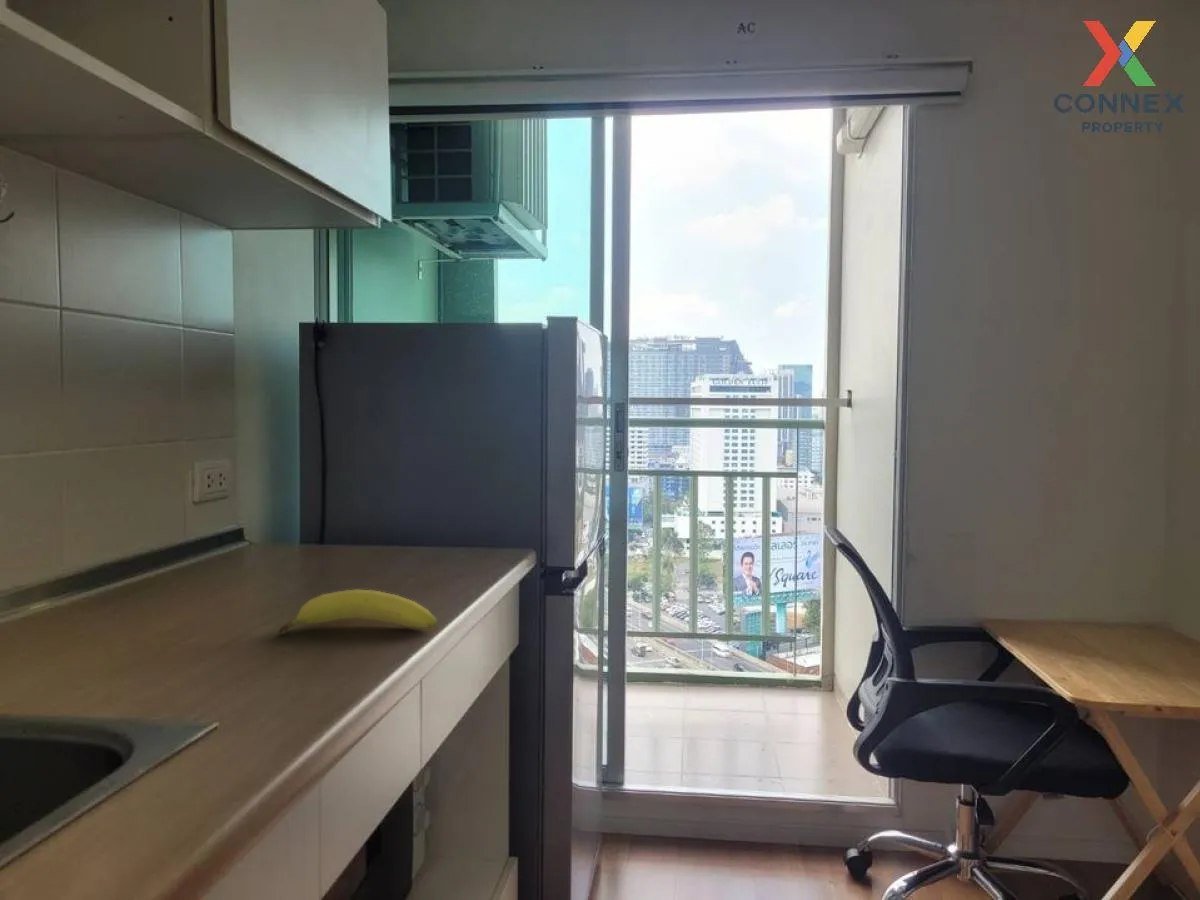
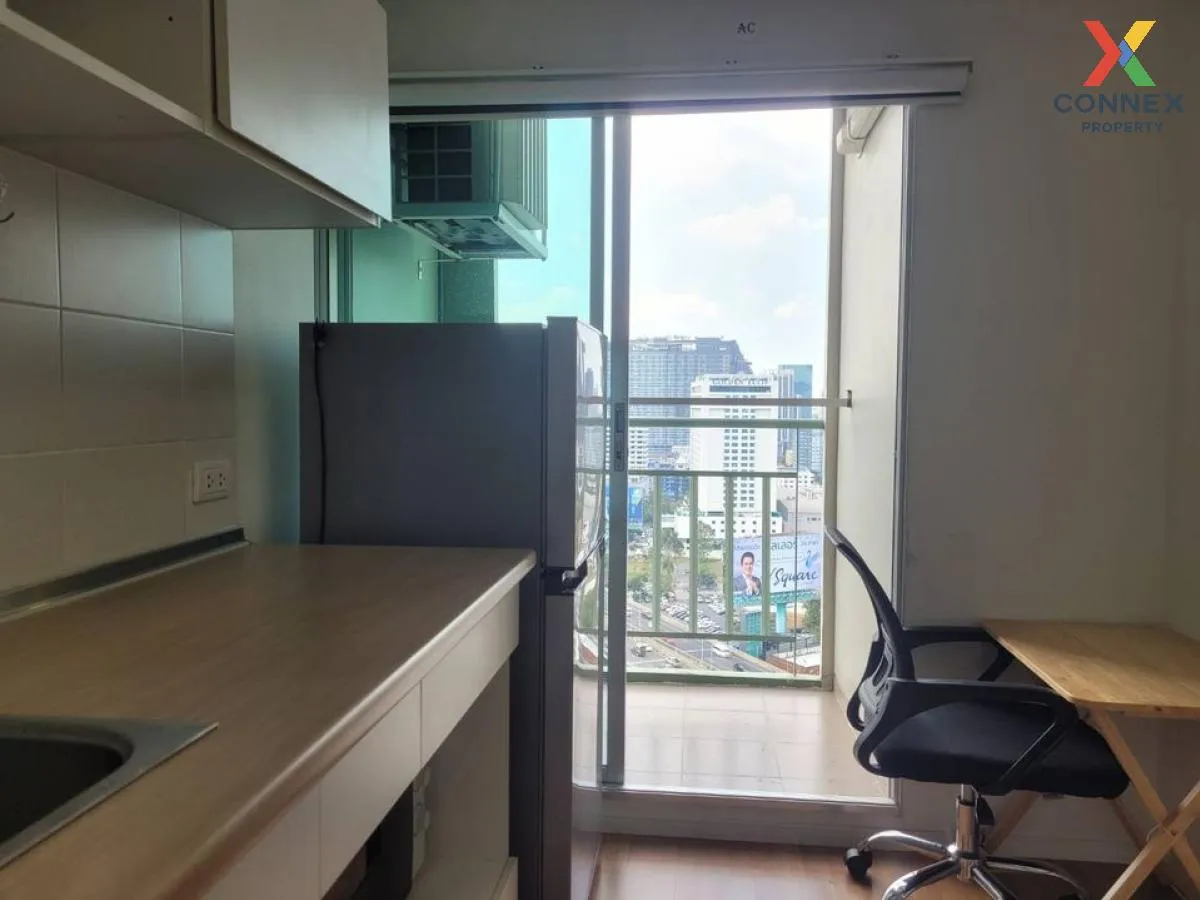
- fruit (363, 609)
